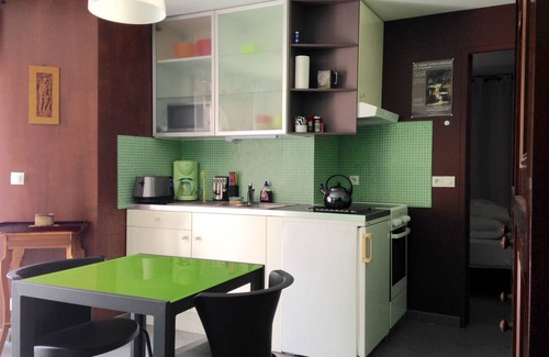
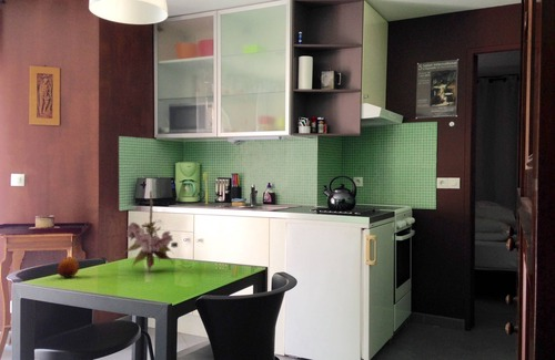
+ flower (155, 230)
+ fruit (68, 267)
